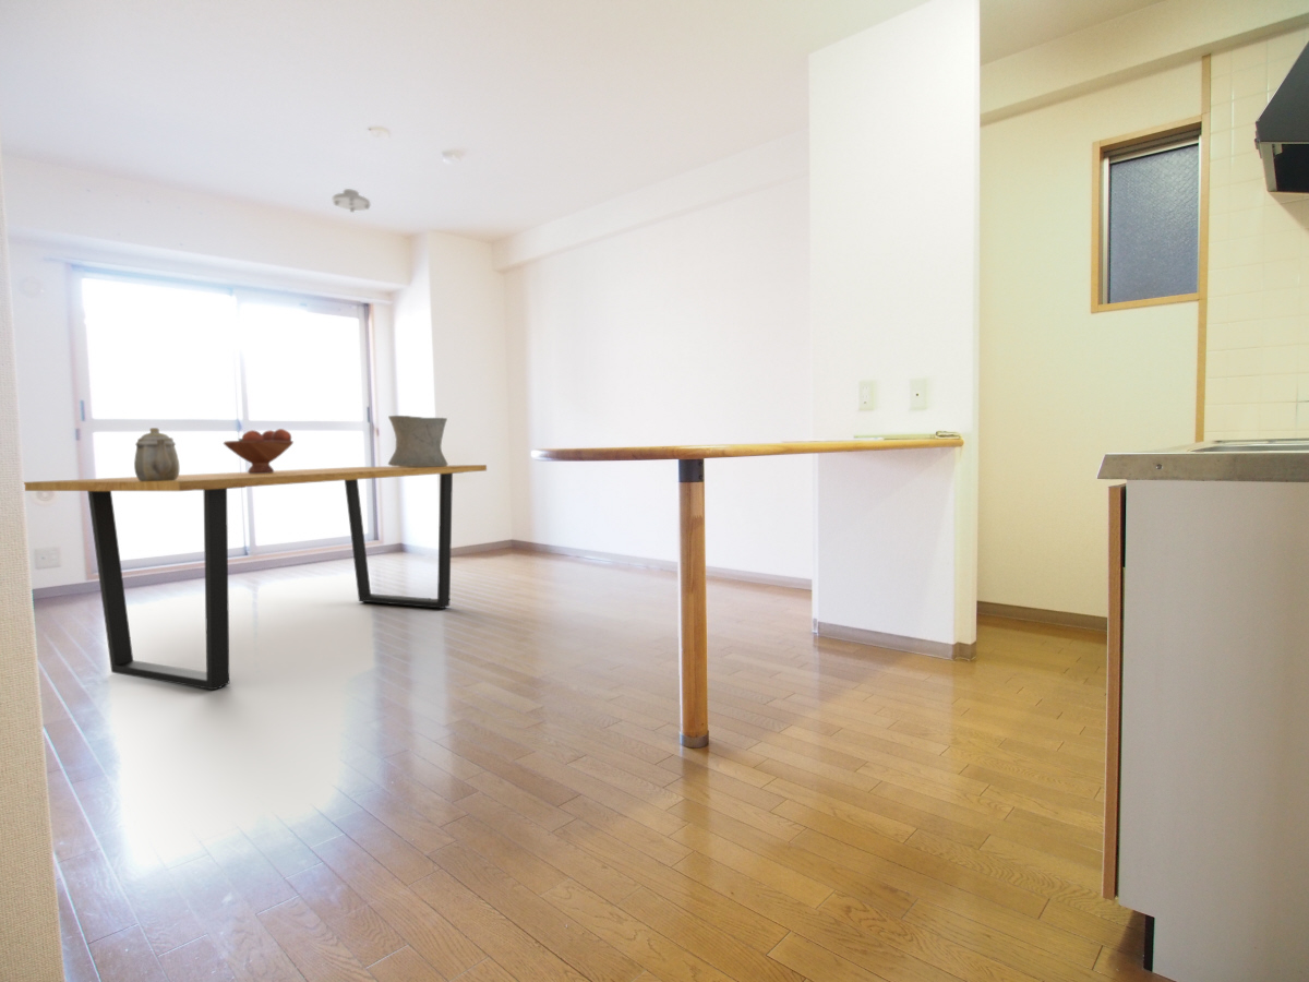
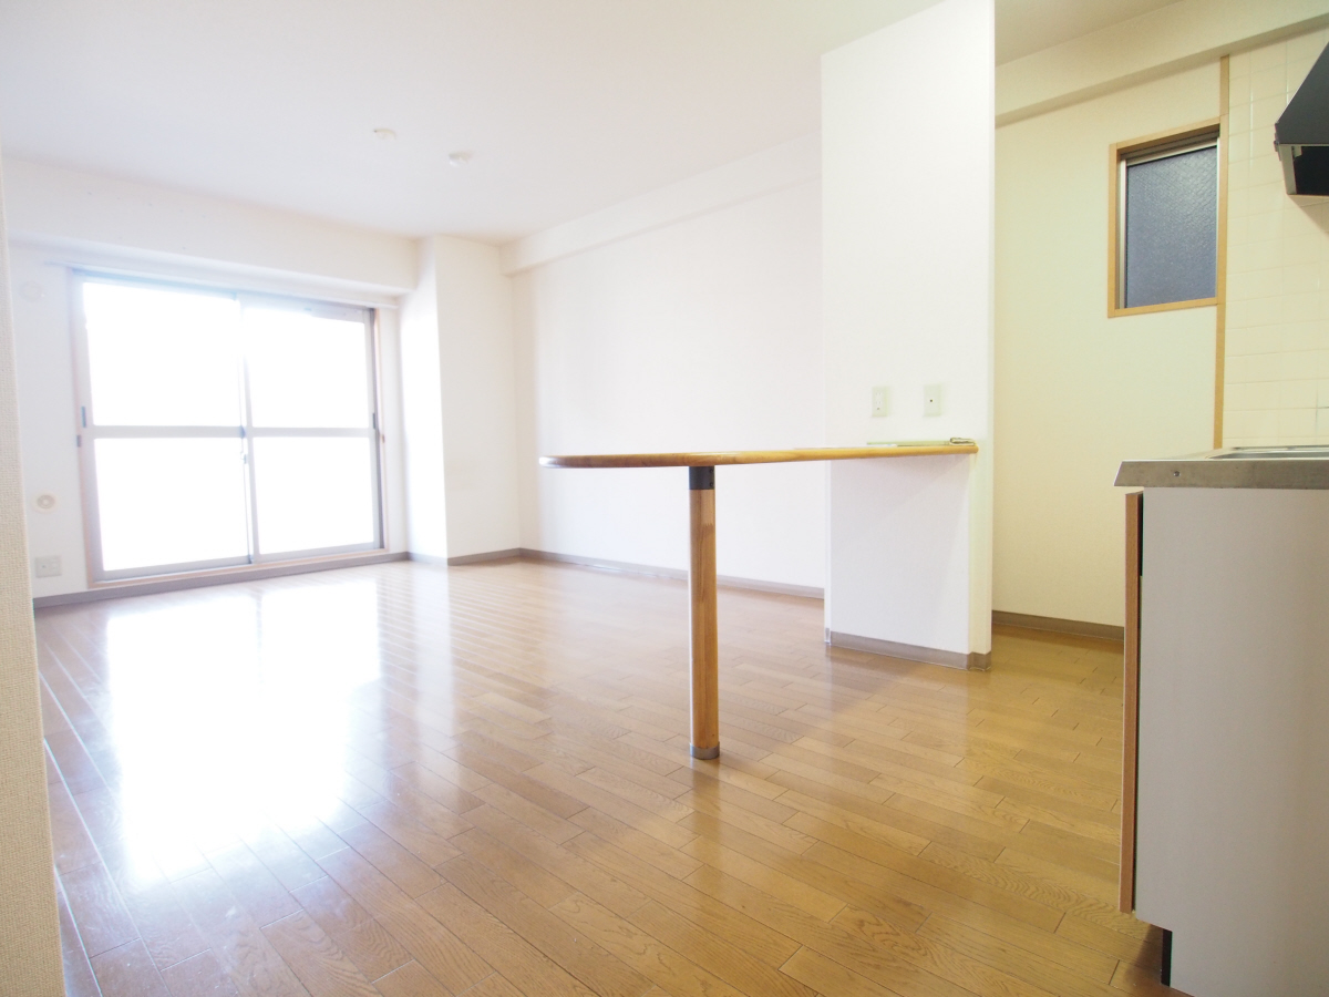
- ceiling light (351, 199)
- teapot (156, 453)
- vase (418, 441)
- dining table (352, 550)
- fruit bowl (260, 451)
